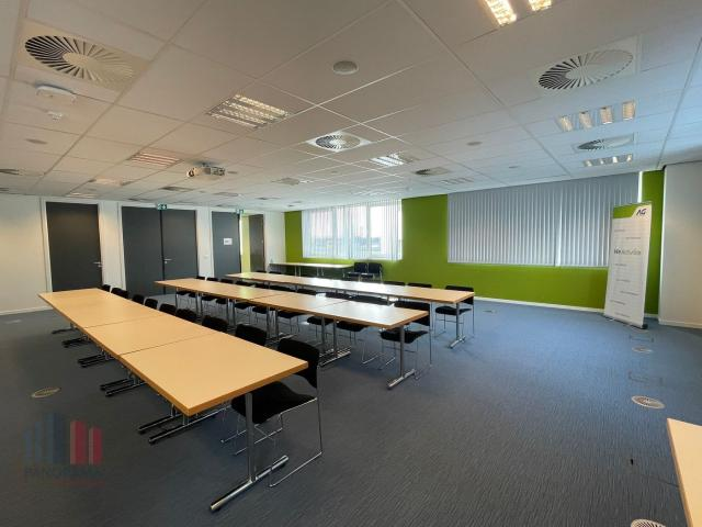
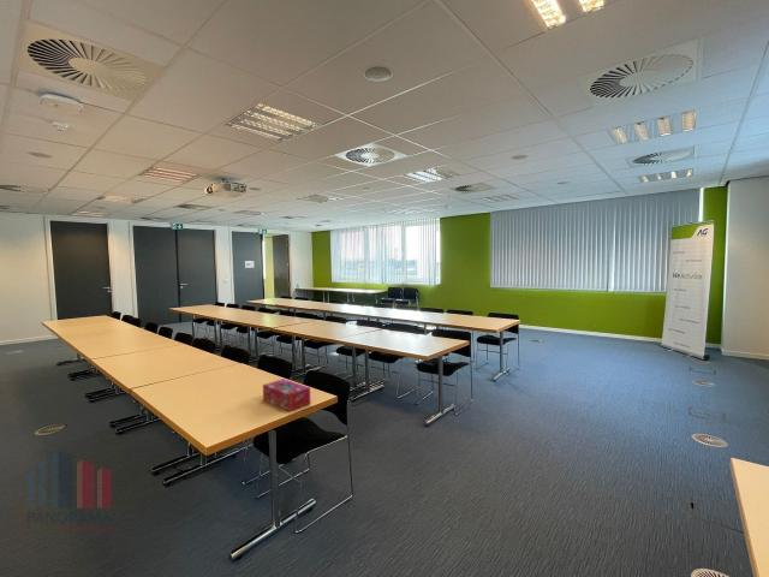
+ tissue box (286, 393)
